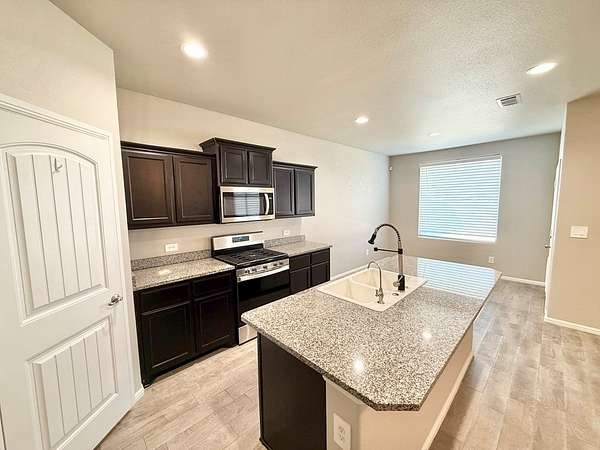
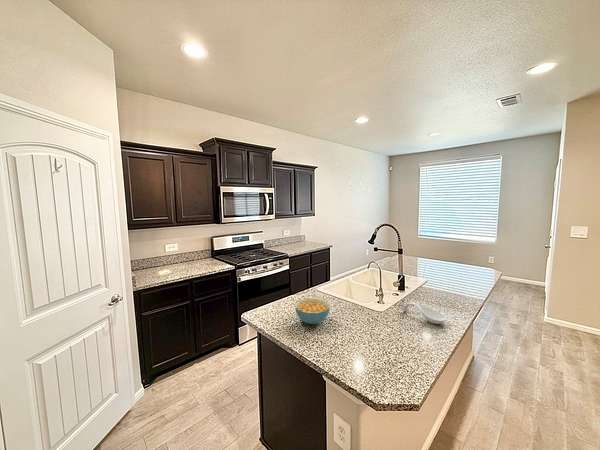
+ spoon rest (423, 312)
+ cereal bowl (312, 313)
